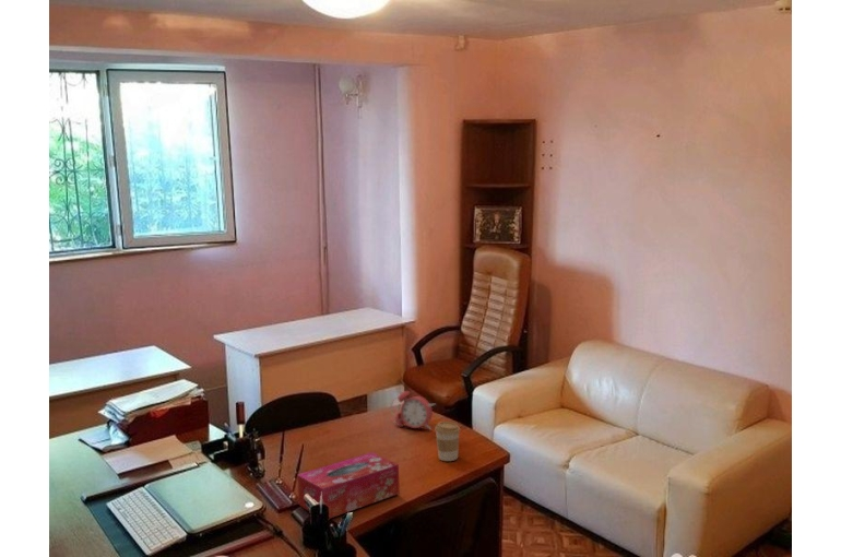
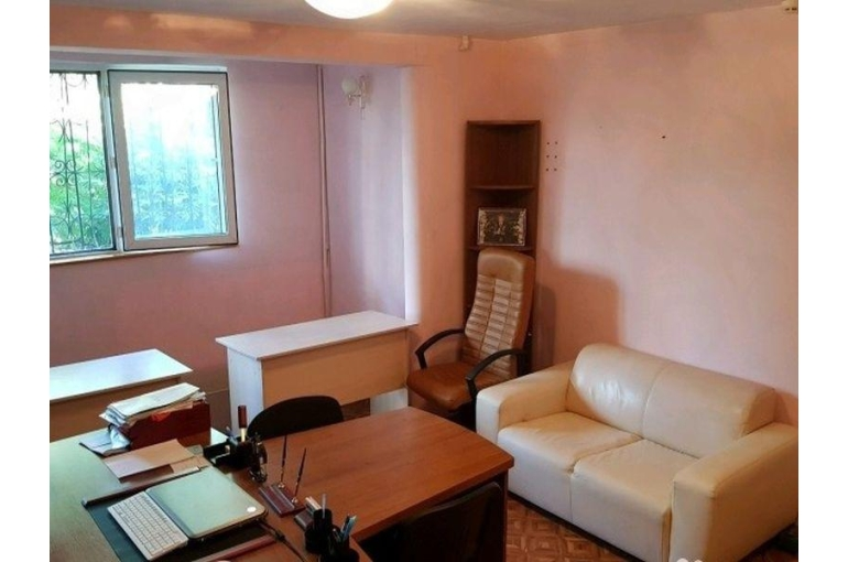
- tissue box (348, 484)
- coffee cup (448, 440)
- alarm clock (412, 410)
